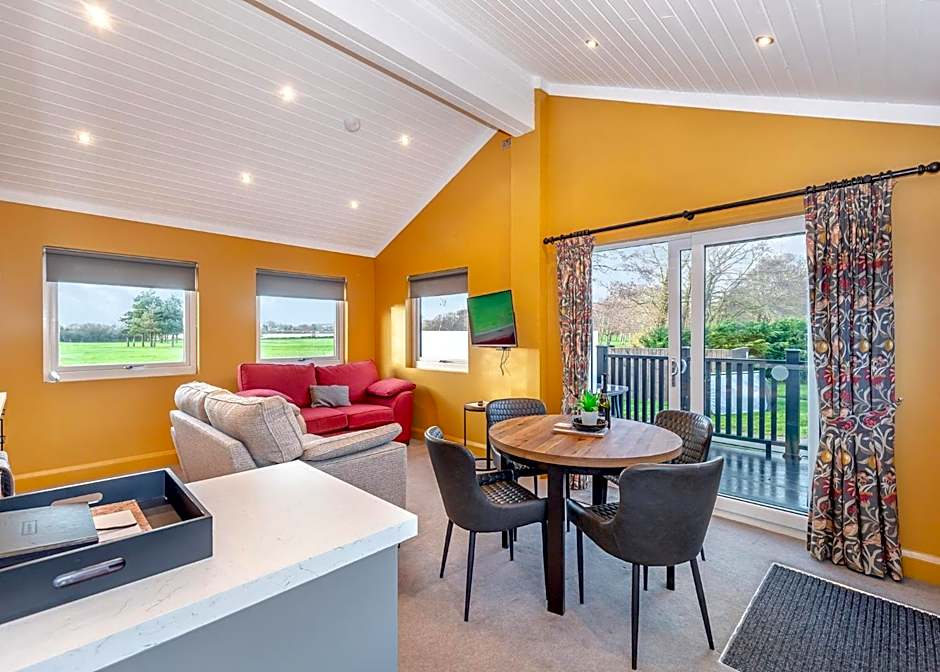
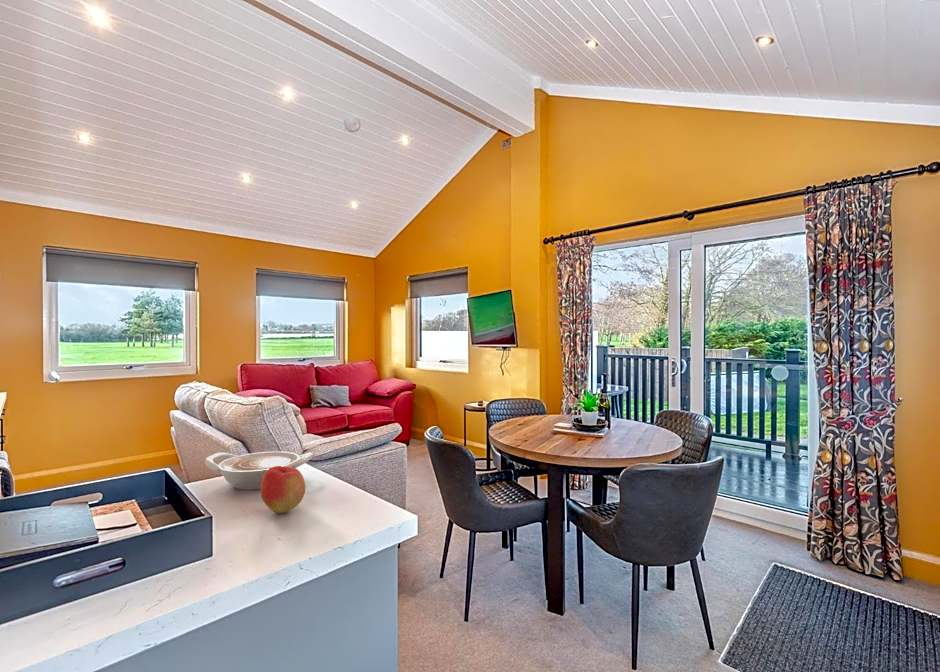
+ apple (283, 489)
+ bowl (260, 468)
